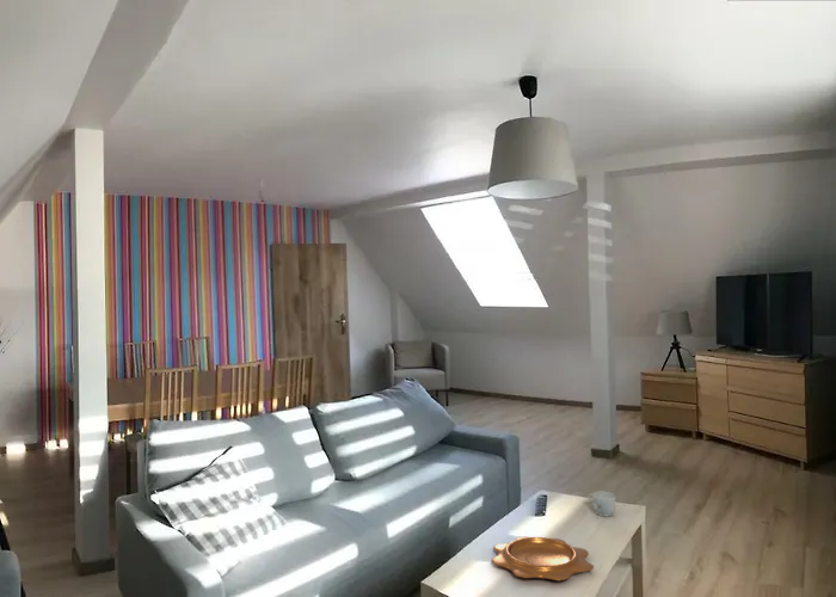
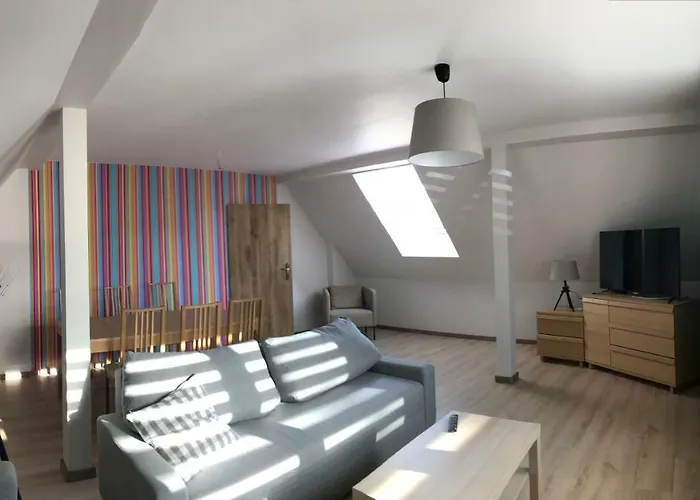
- decorative bowl (541, 556)
- mug (601, 503)
